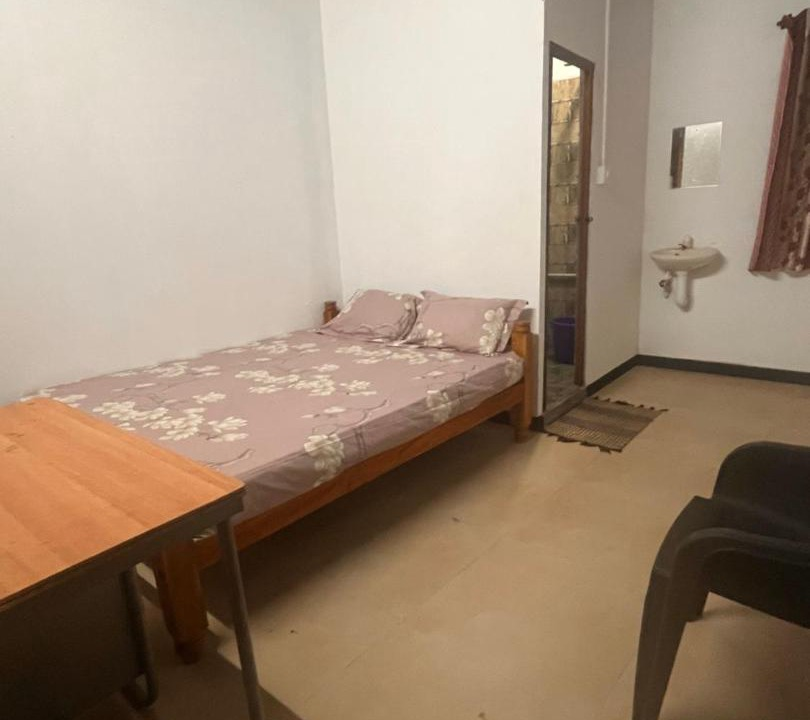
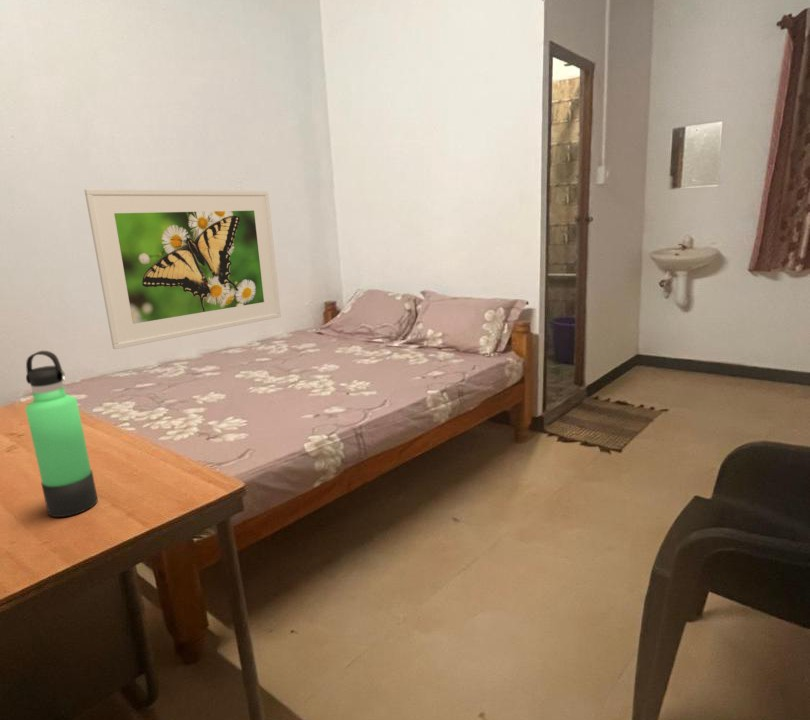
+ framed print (197, 262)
+ thermos bottle (57, 431)
